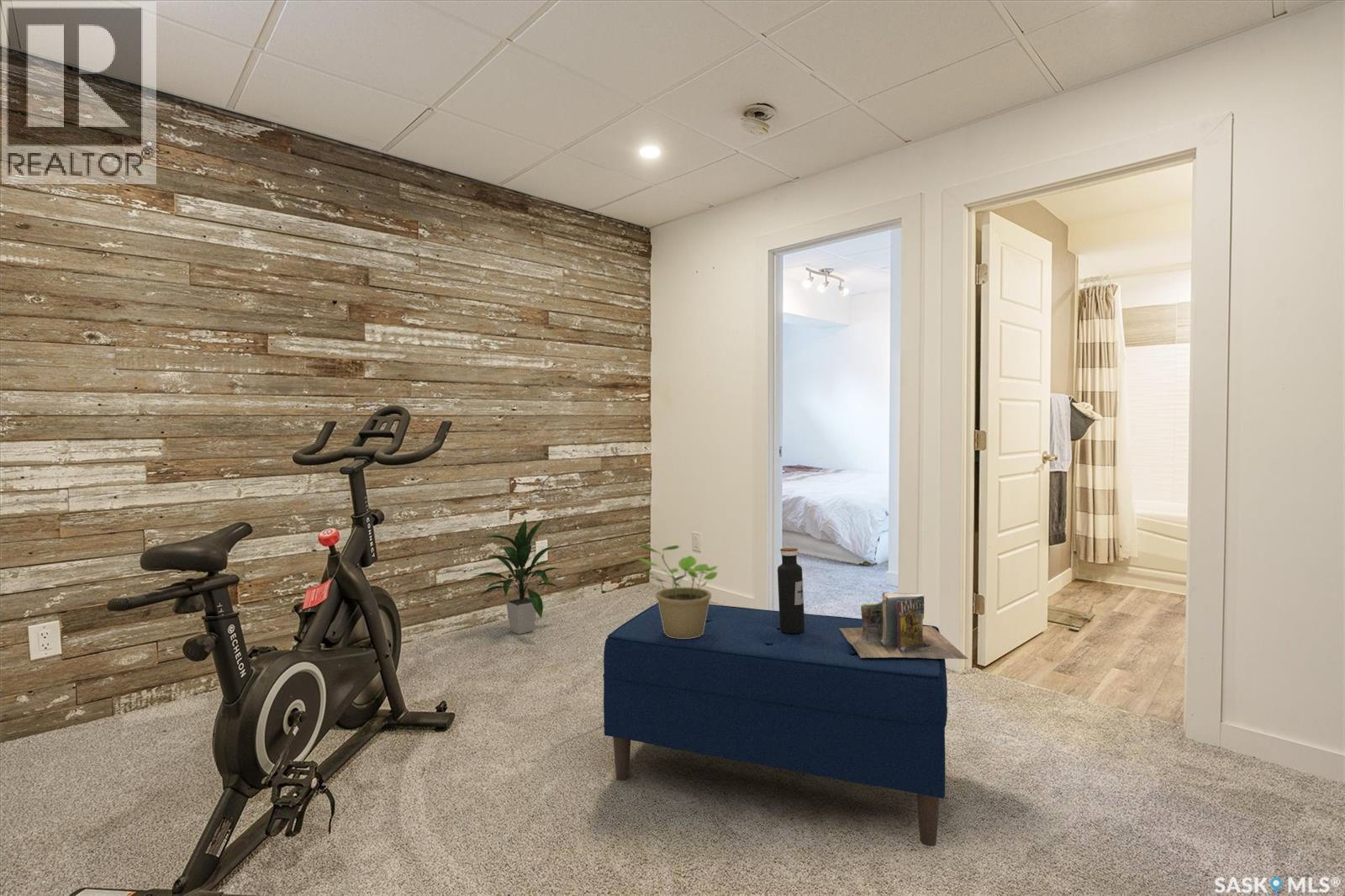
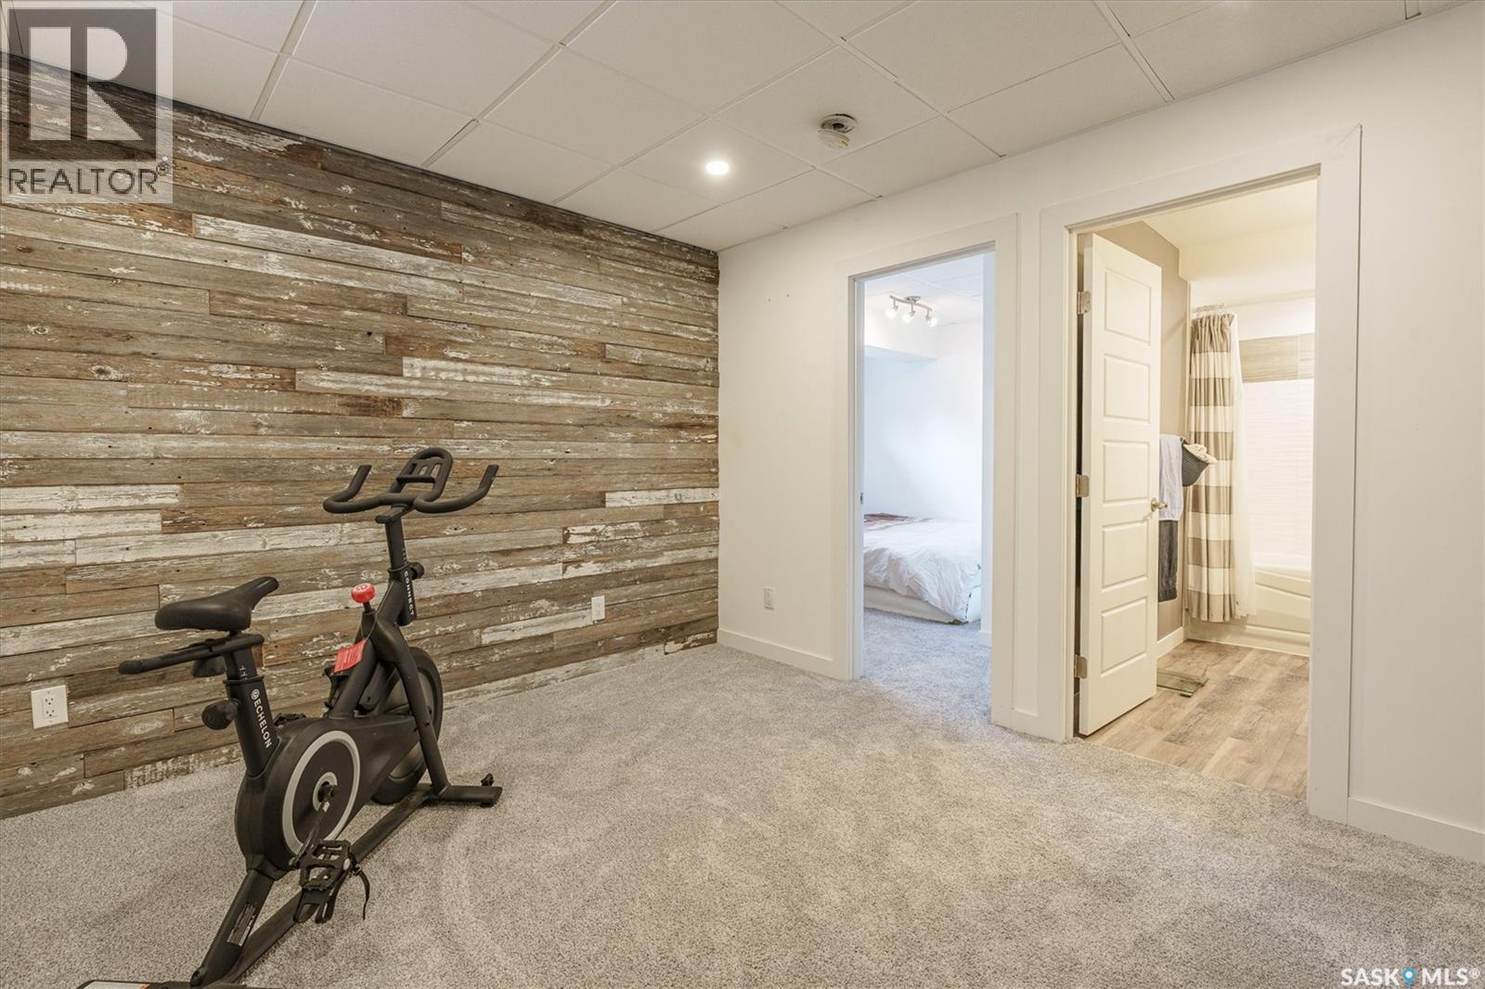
- bench (775, 703)
- indoor plant (520, 576)
- books (898, 616)
- potted plant (679, 585)
- water bottle (792, 590)
